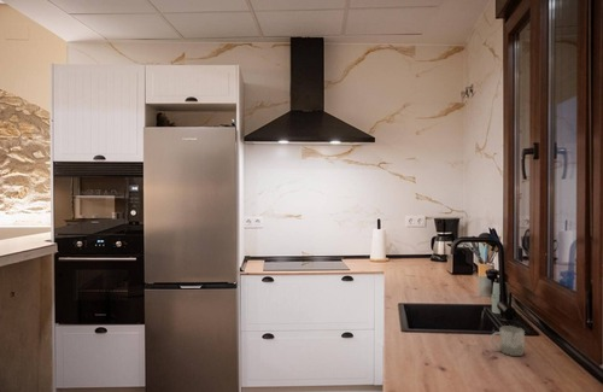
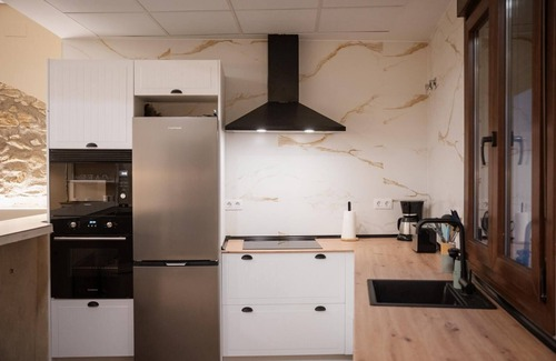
- cup (507, 340)
